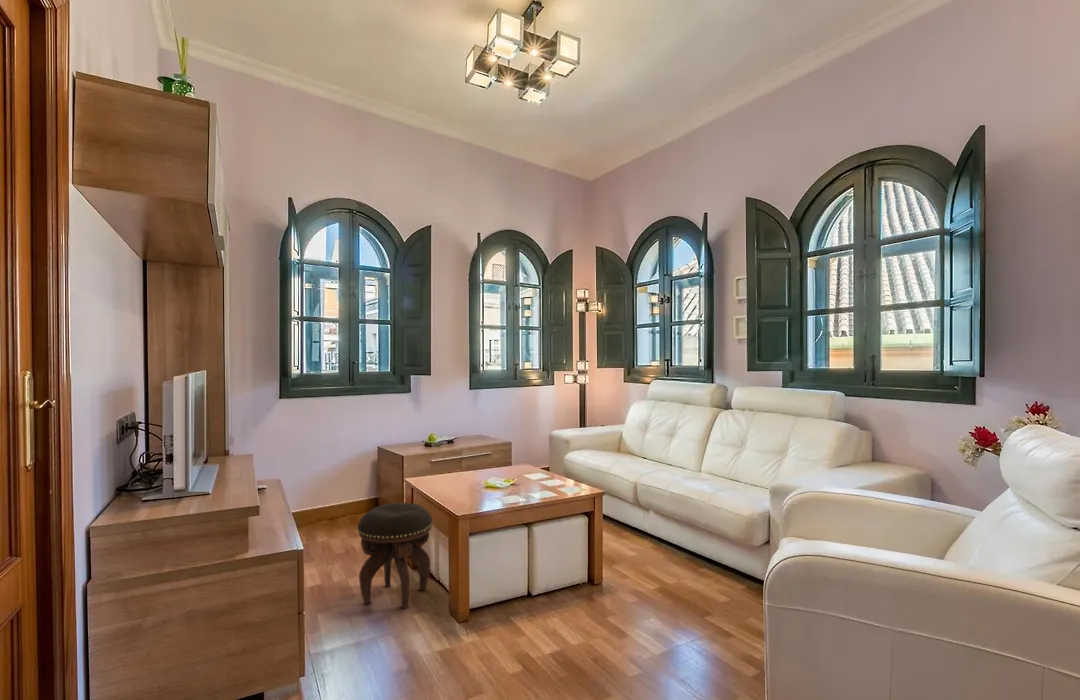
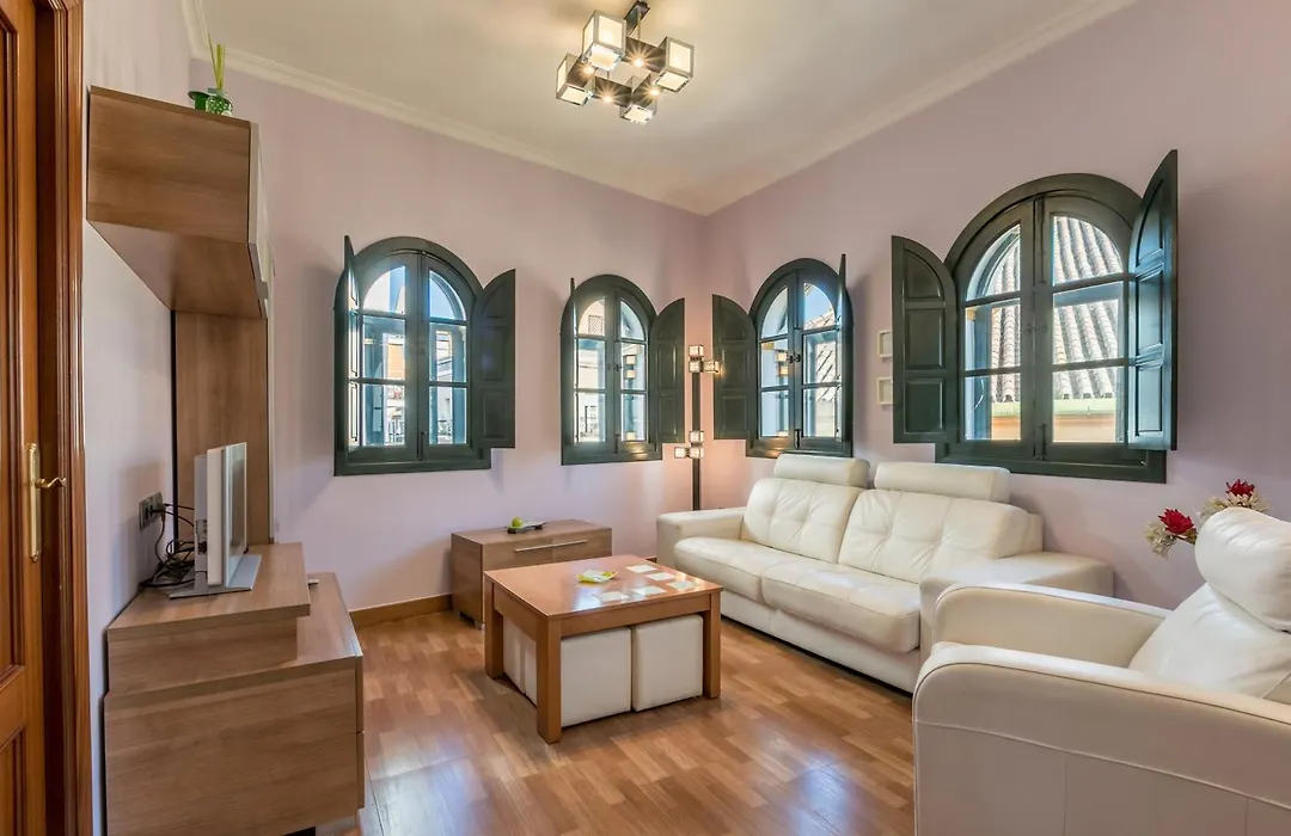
- footstool (395, 552)
